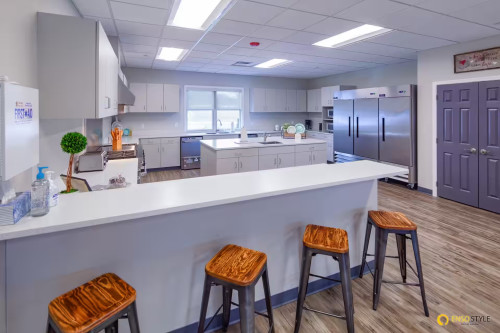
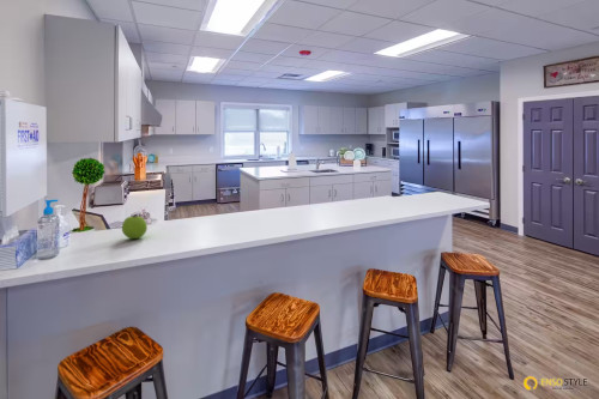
+ apple (134, 226)
